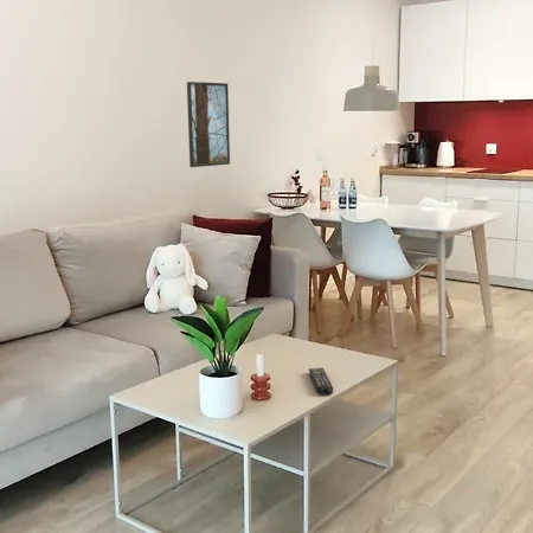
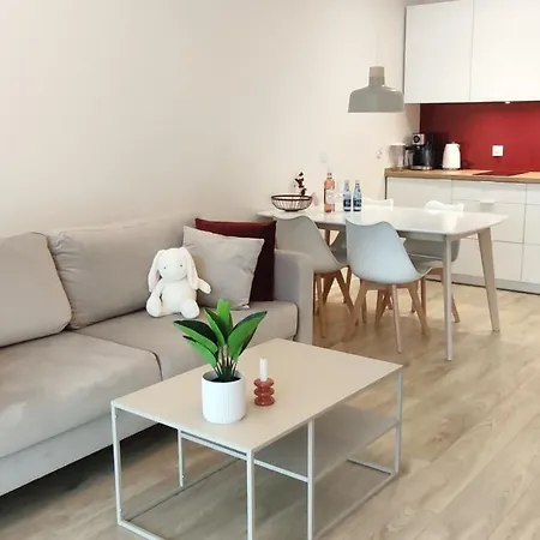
- remote control (320, 379)
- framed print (208, 124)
